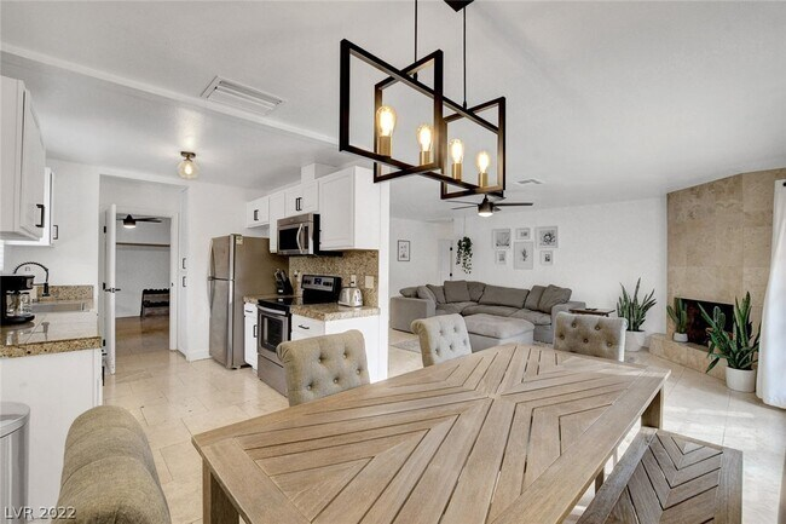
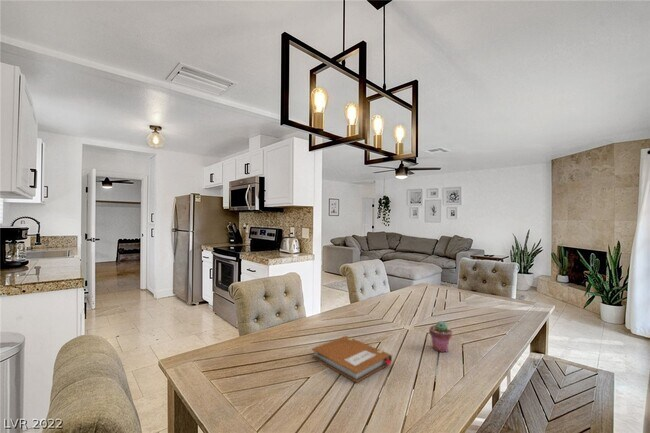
+ notebook (352, 356)
+ potted succulent (440, 335)
